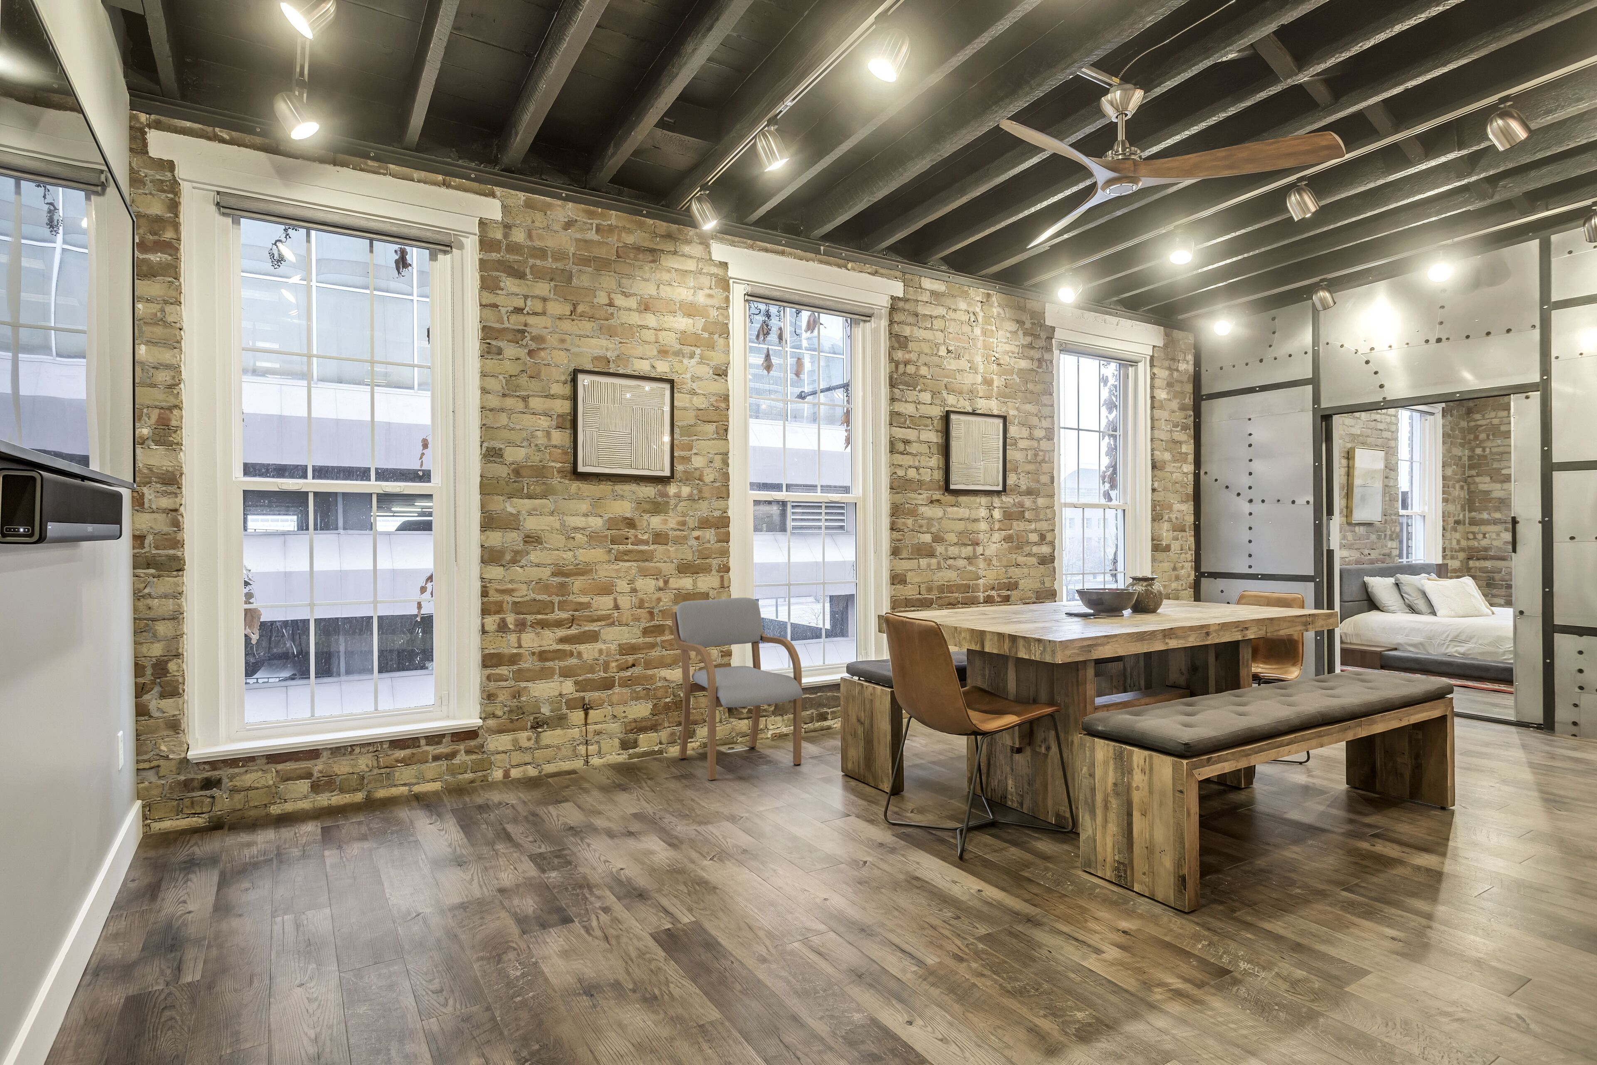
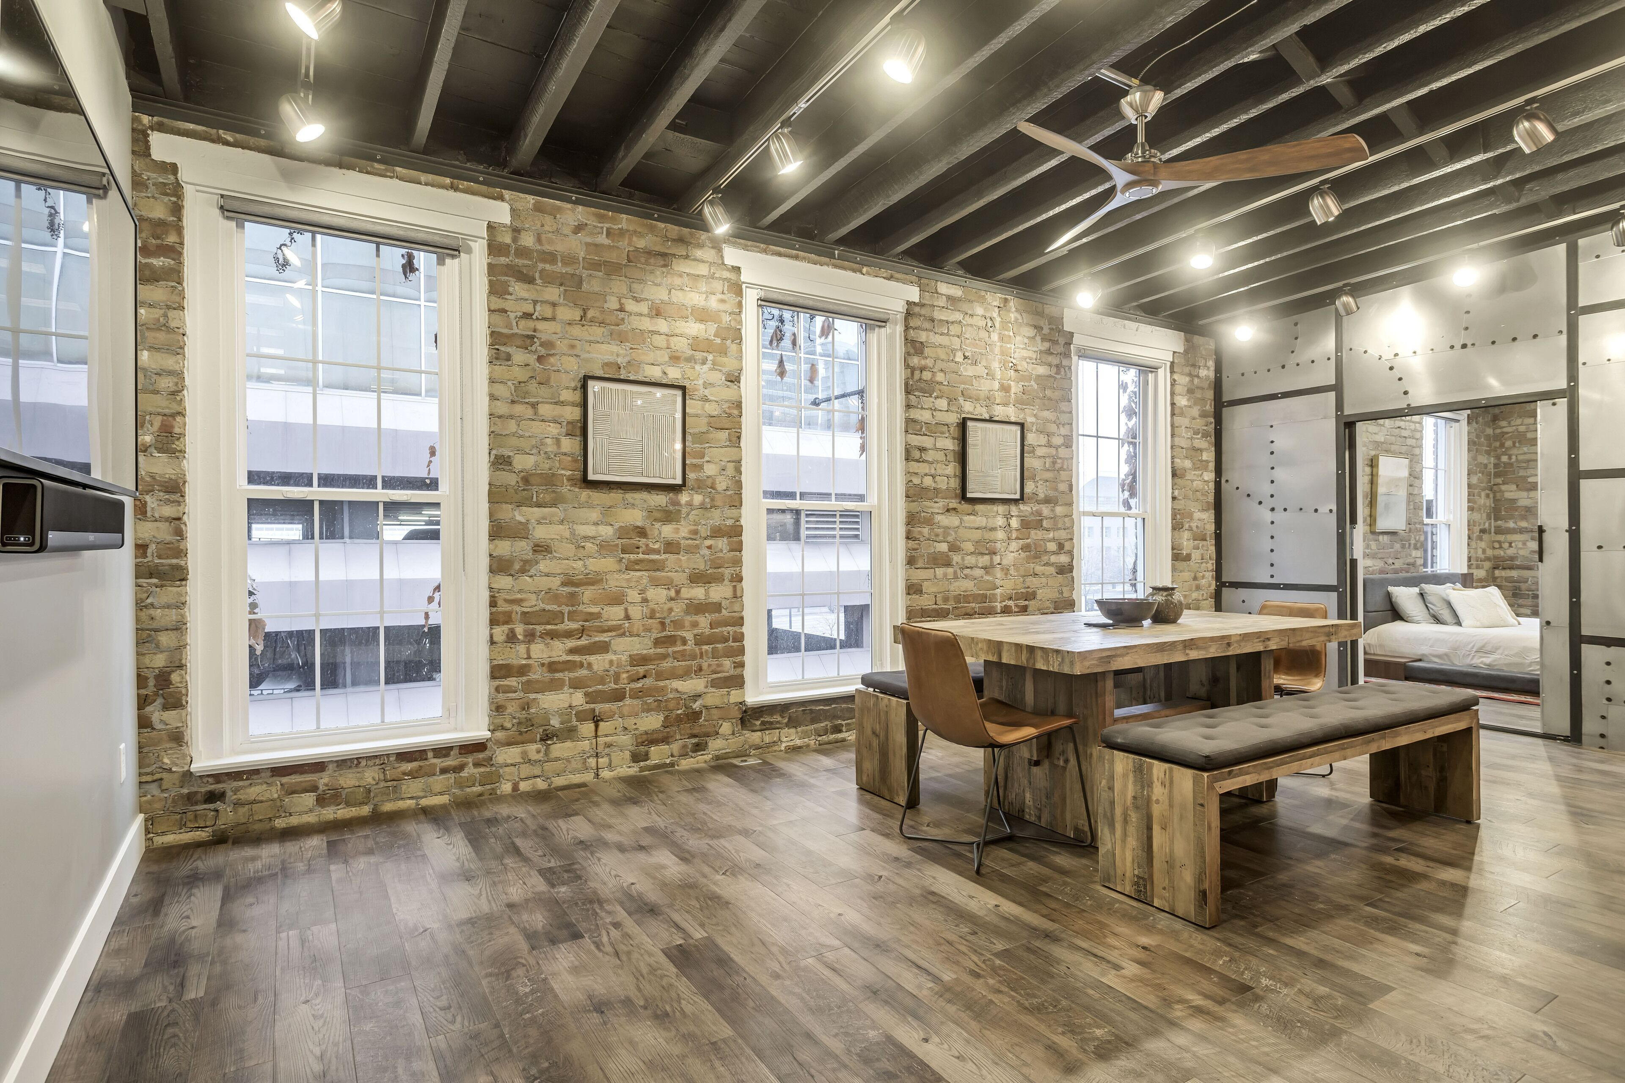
- armchair (739, 683)
